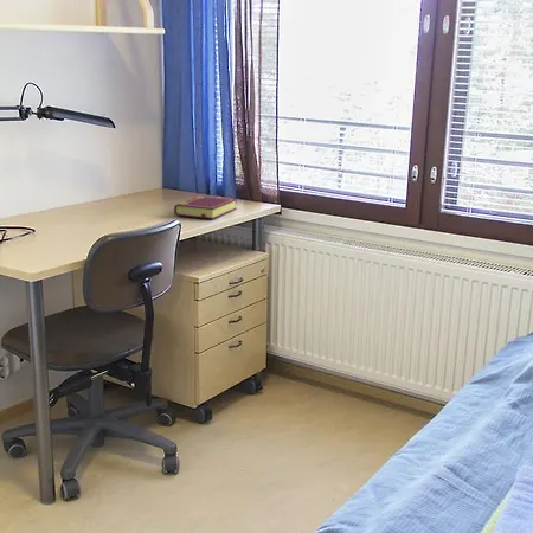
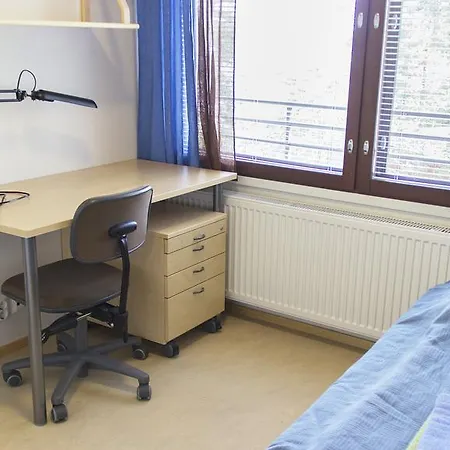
- book (205, 206)
